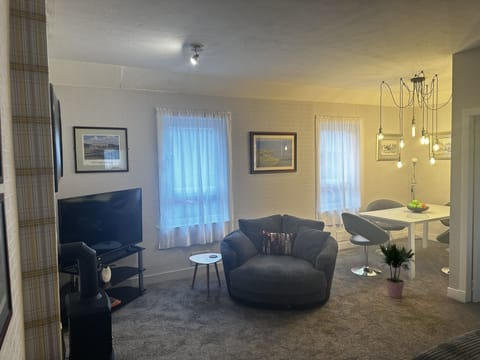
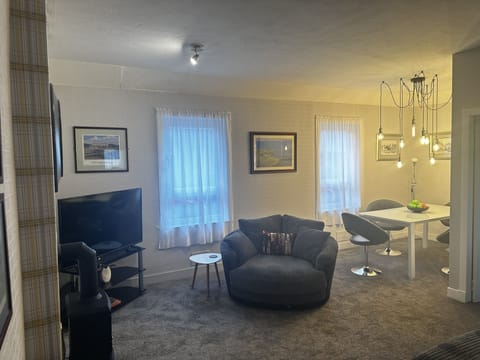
- potted plant (399, 269)
